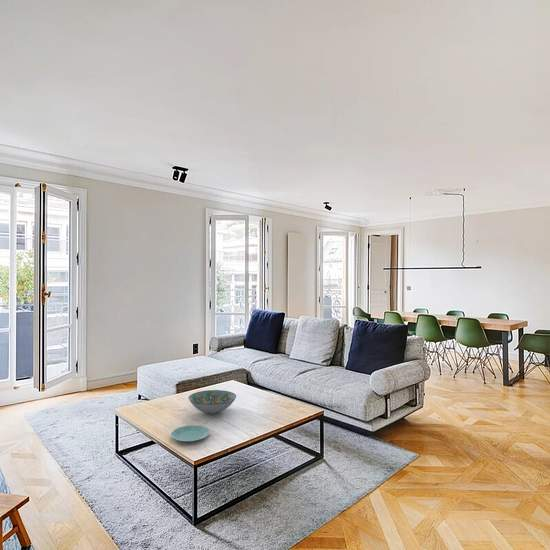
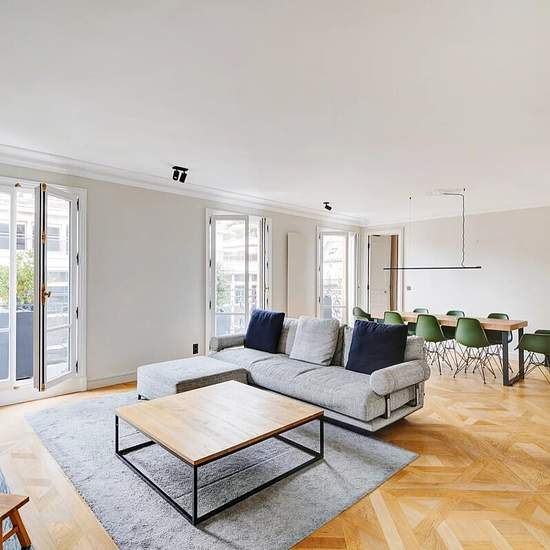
- decorative bowl (212, 403)
- plate (190, 434)
